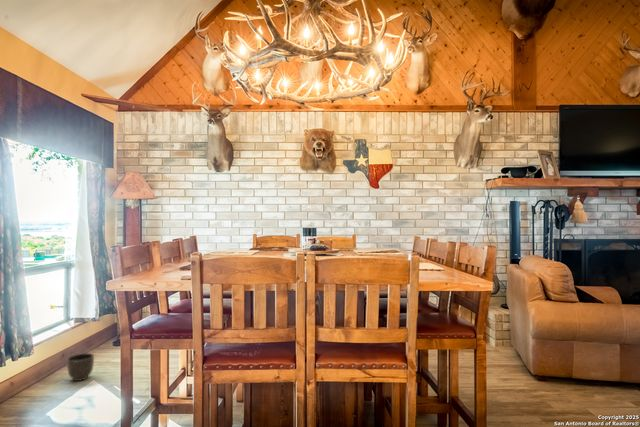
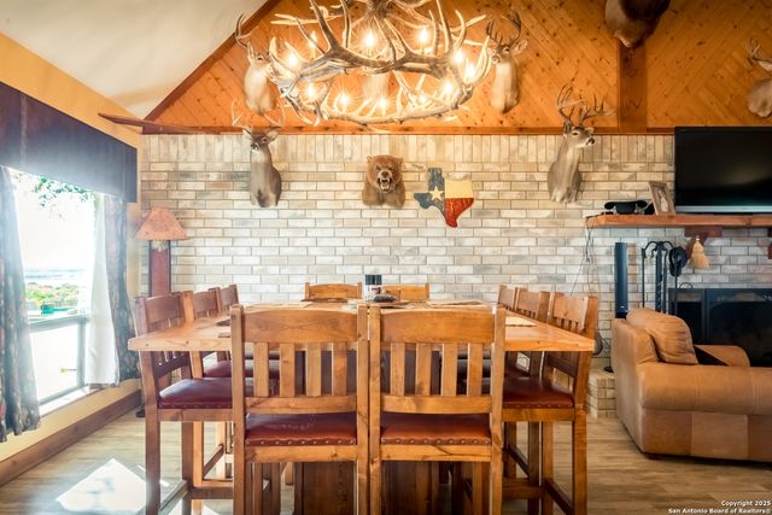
- planter (80, 367)
